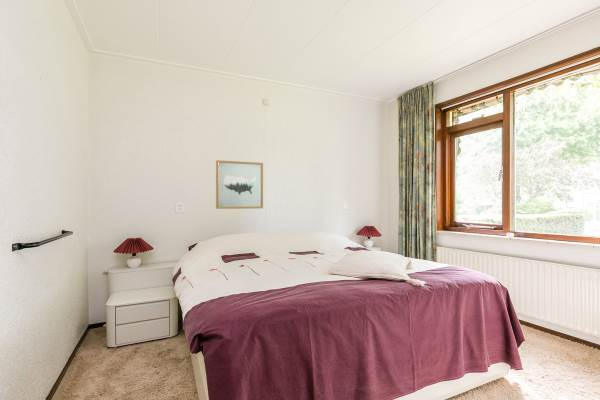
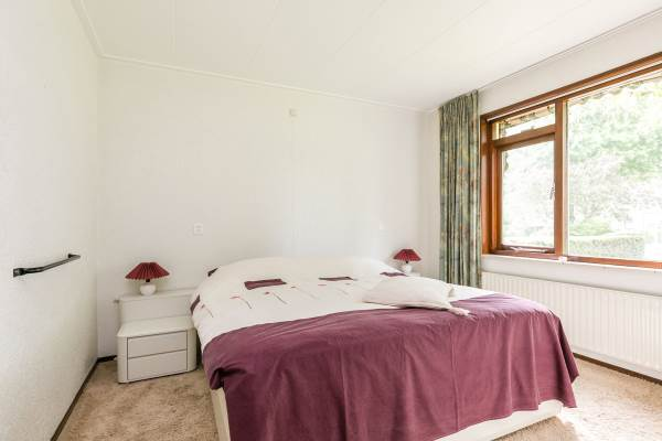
- wall art (240, 185)
